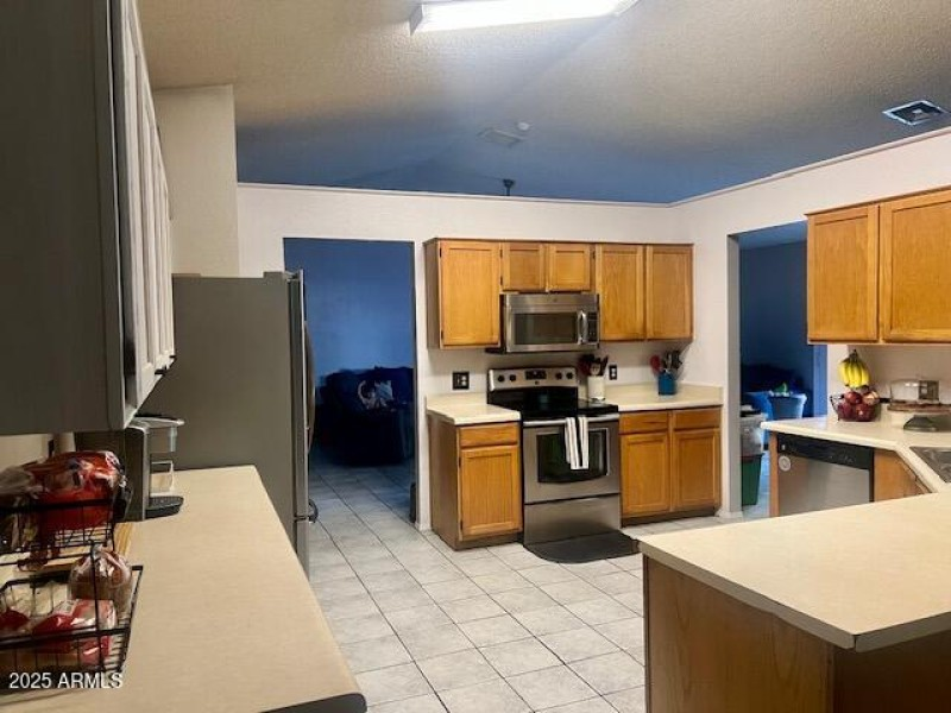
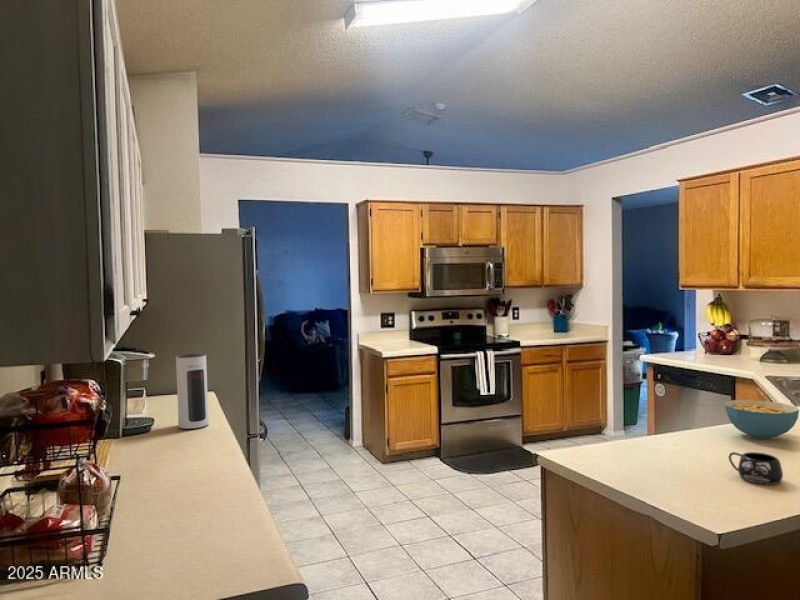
+ mug (754, 466)
+ speaker (192, 390)
+ cereal bowl (760, 421)
